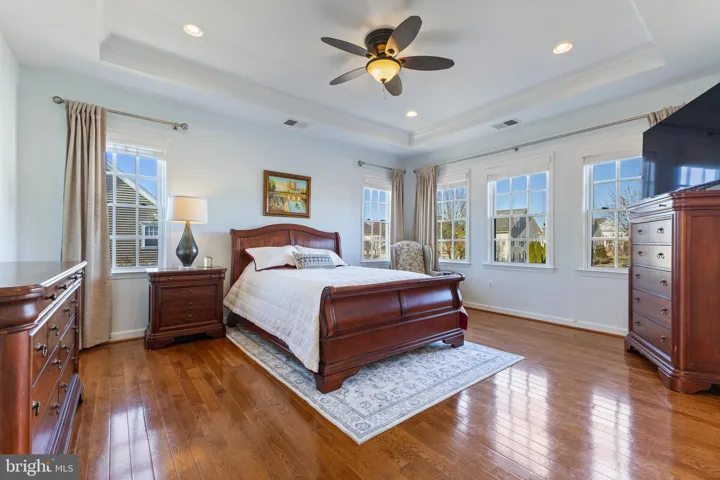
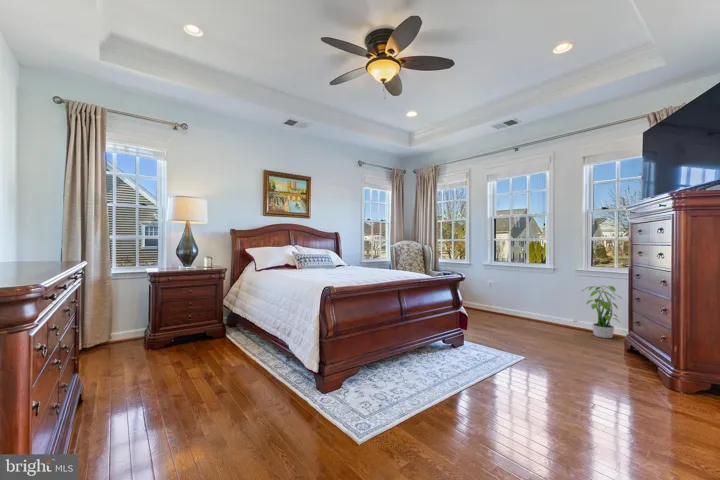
+ potted plant (598, 310)
